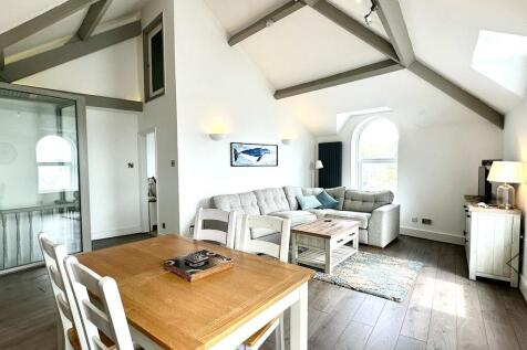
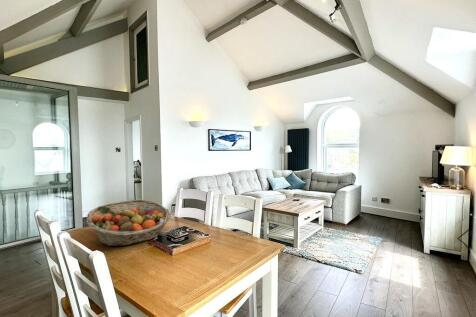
+ fruit basket (131, 220)
